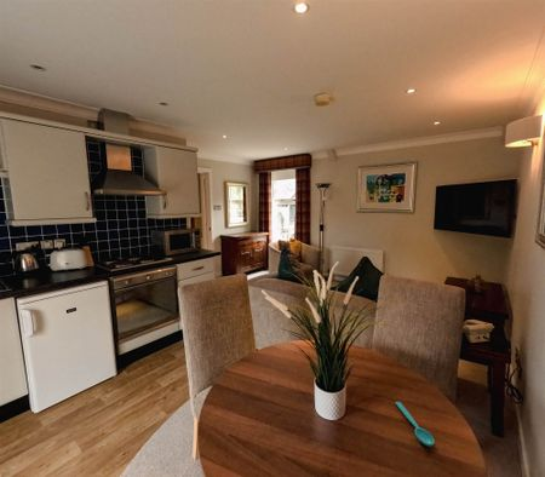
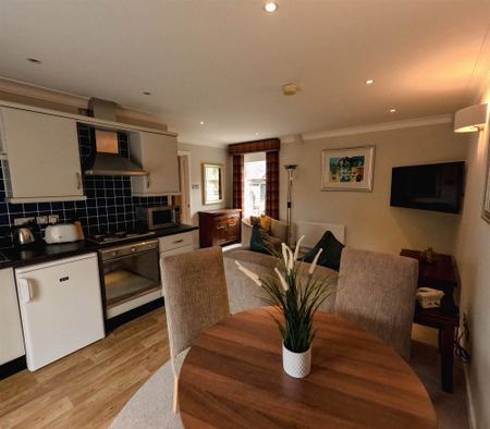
- spoon (412, 421)
